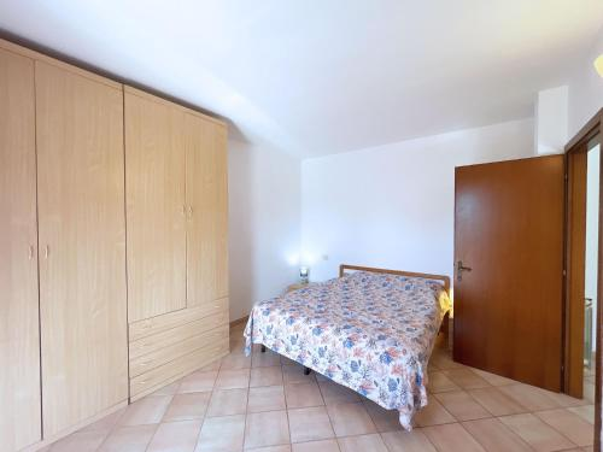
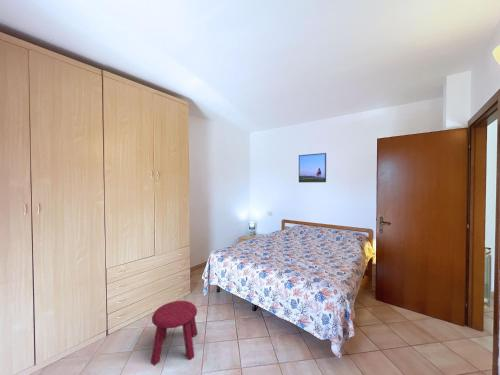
+ stool (175, 327)
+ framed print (311, 168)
